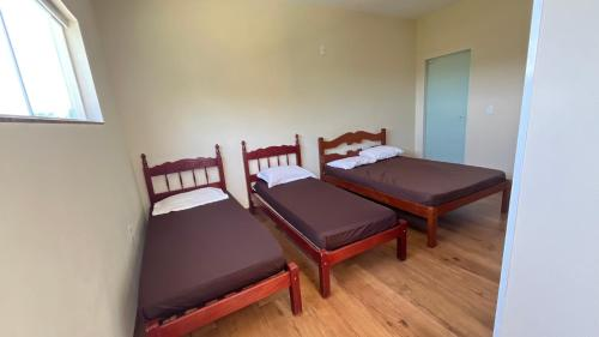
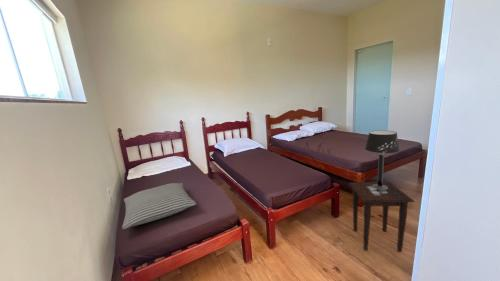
+ table lamp (381, 161)
+ side table (370, 214)
+ pillow (158, 201)
